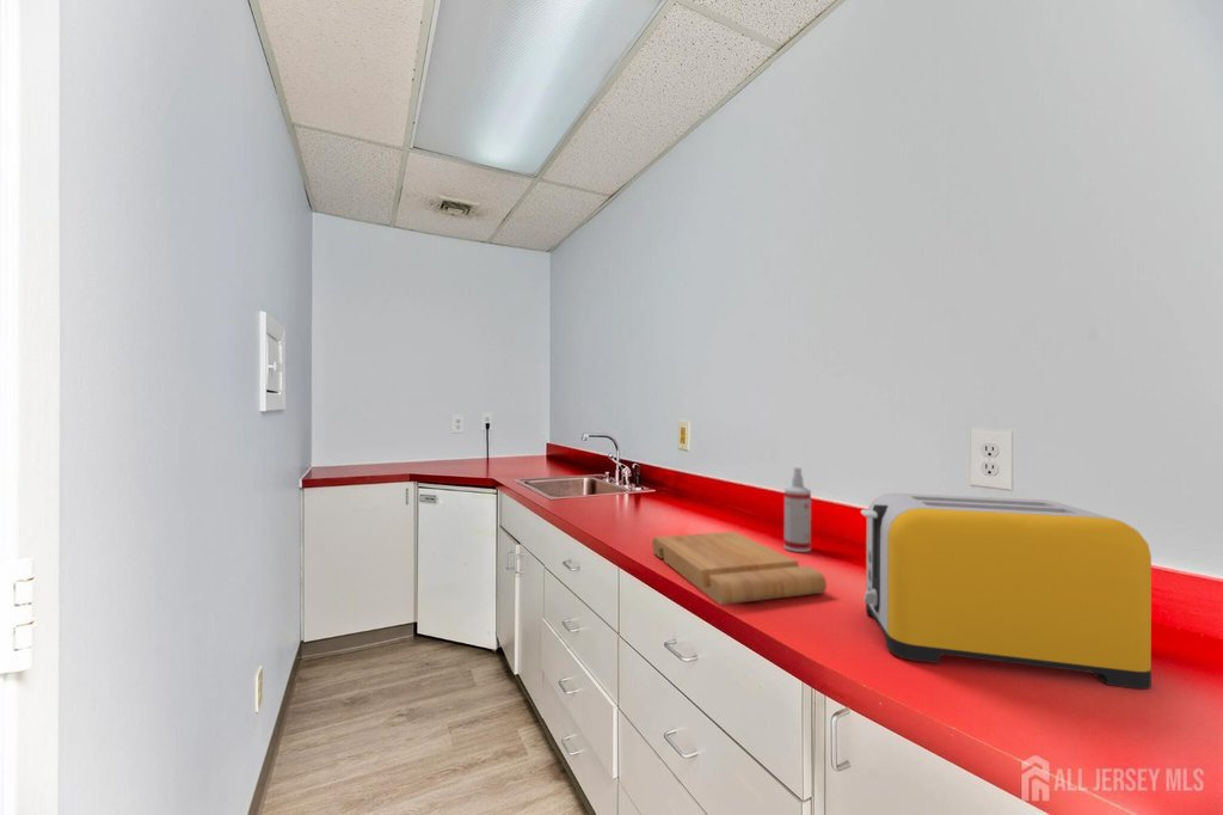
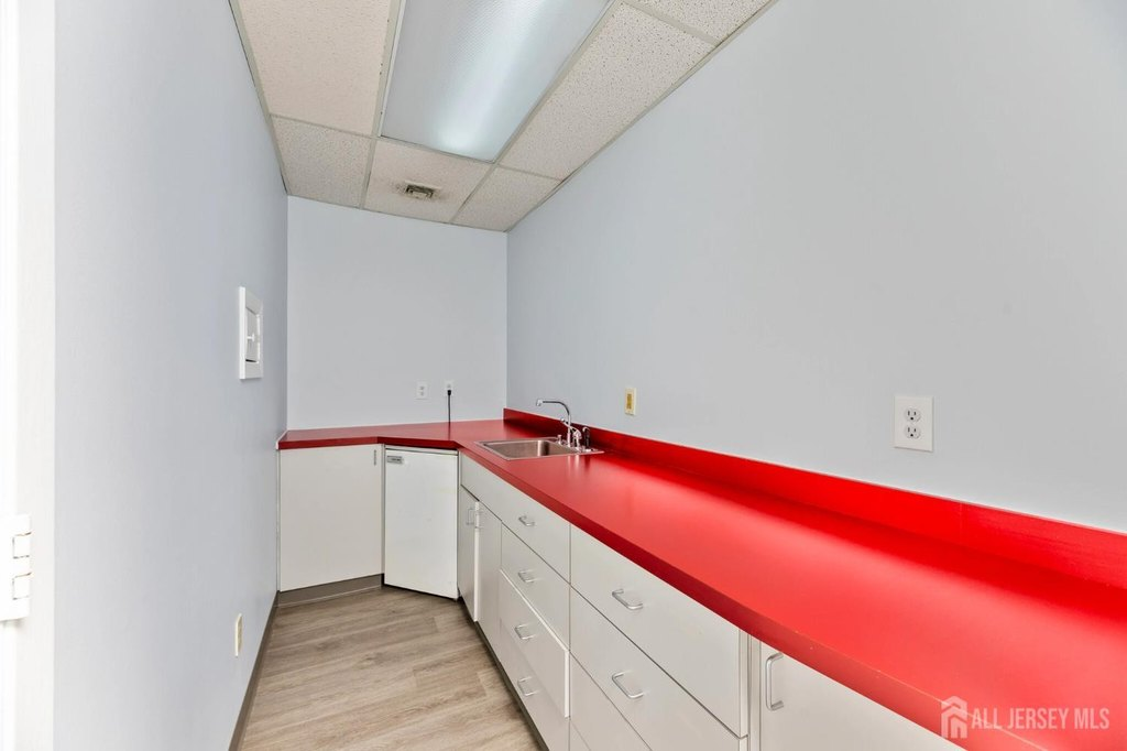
- spray bottle (797, 508)
- cutting board (727, 562)
- toaster (978, 571)
